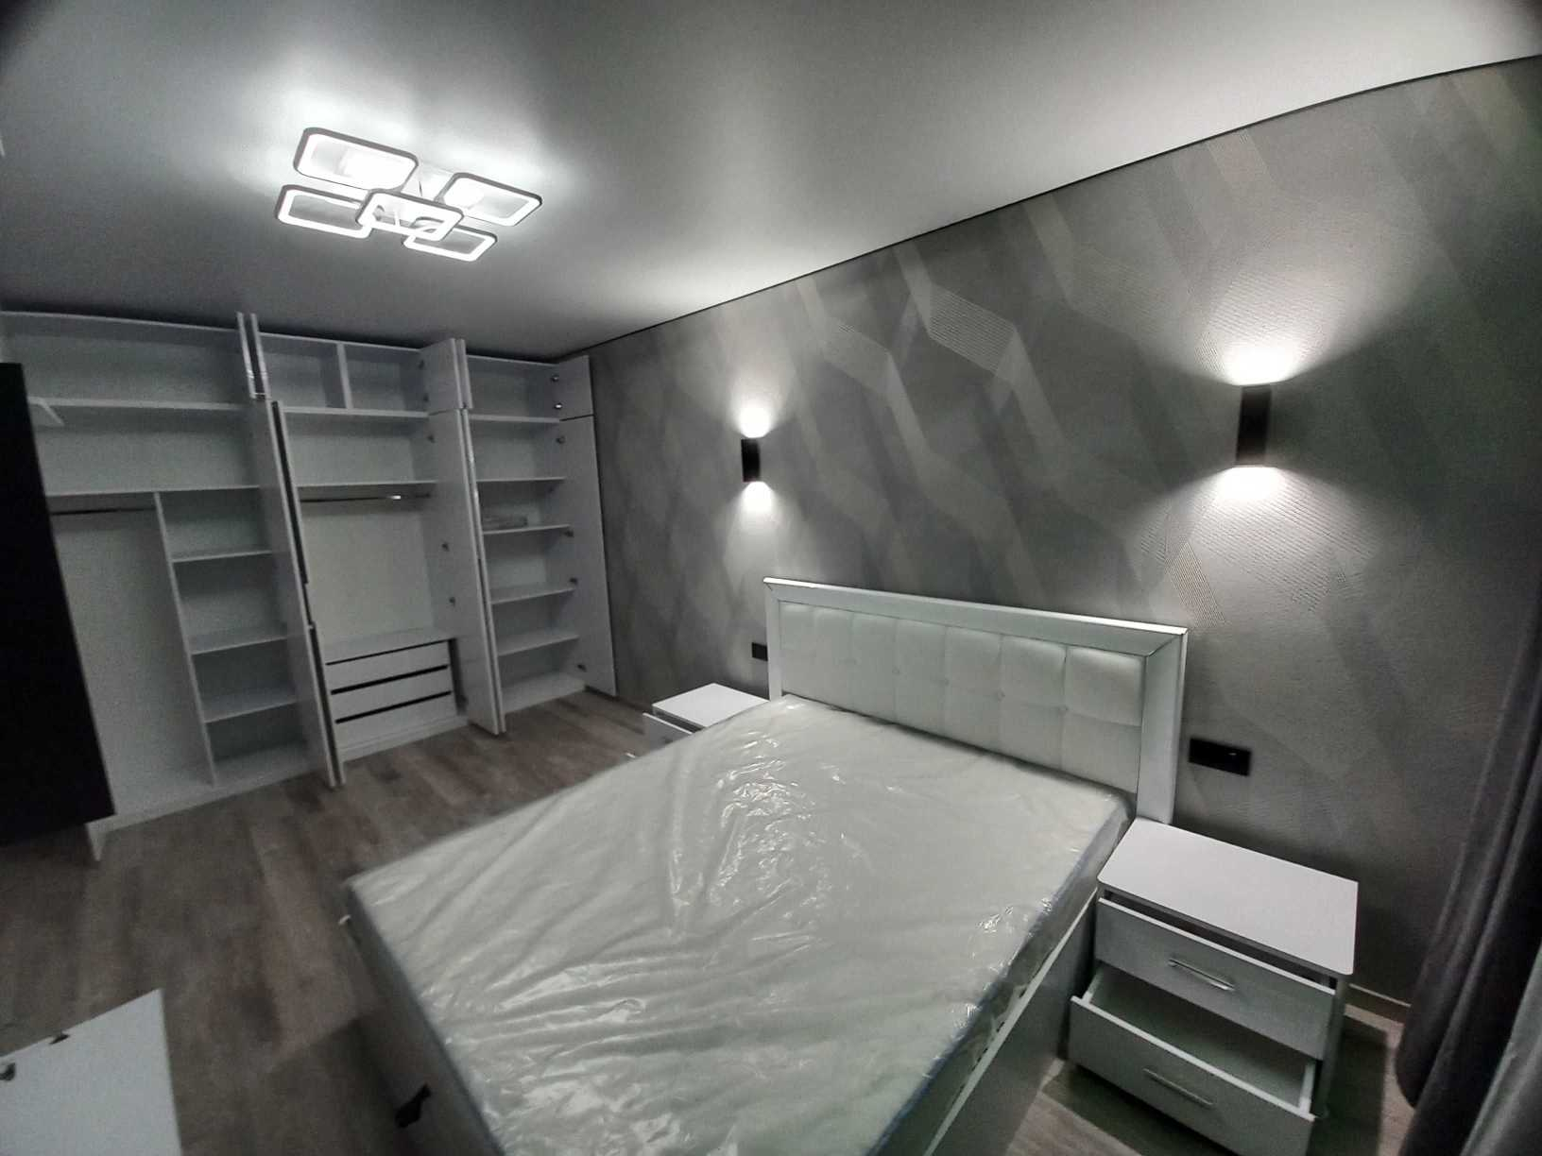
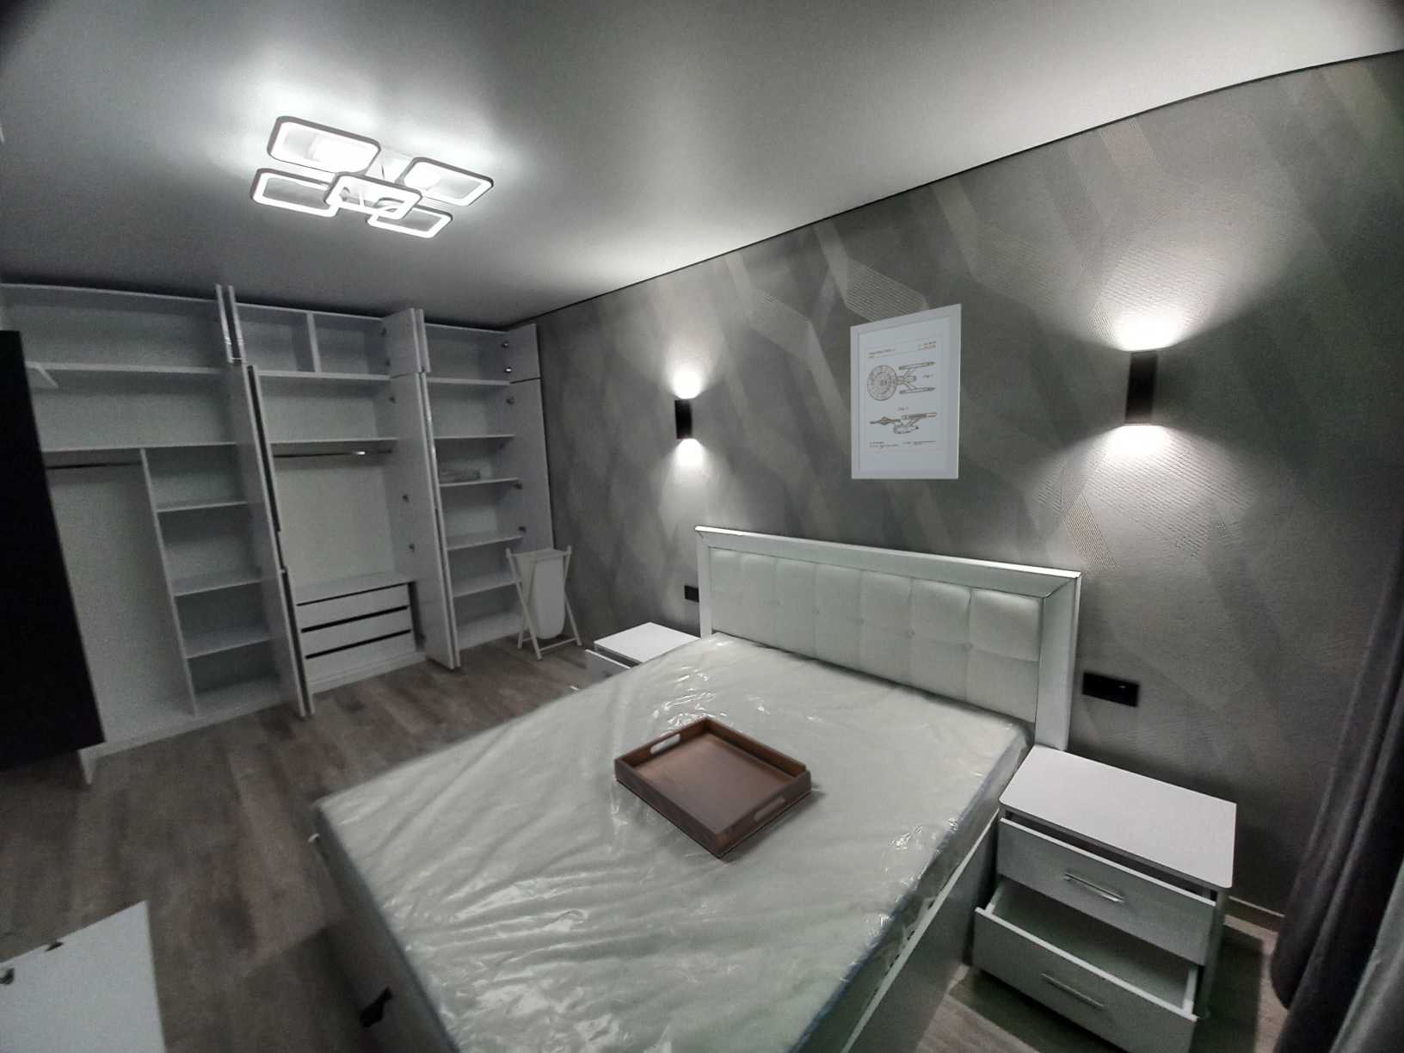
+ serving tray (712, 773)
+ wall art (902, 398)
+ laundry hamper (544, 598)
